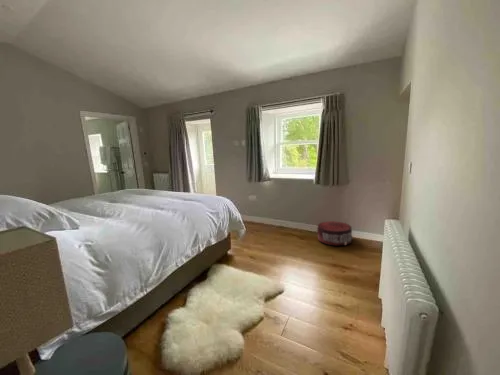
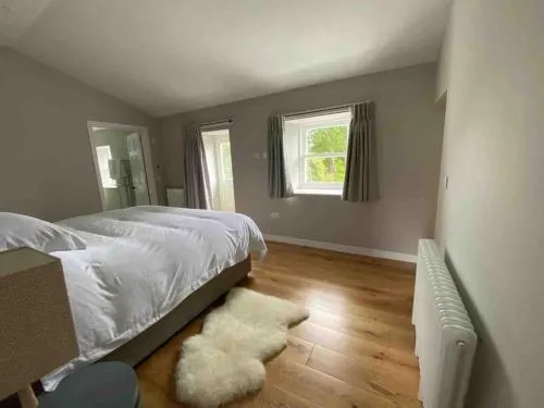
- pouf (334, 232)
